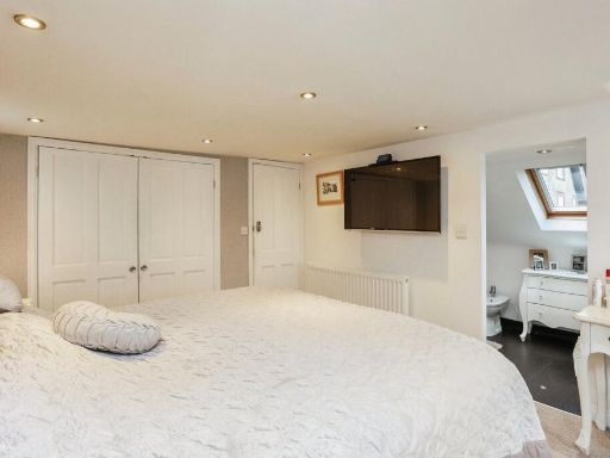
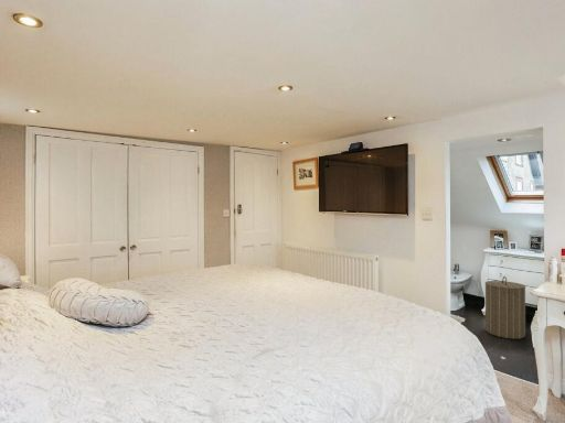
+ laundry hamper (504, 304)
